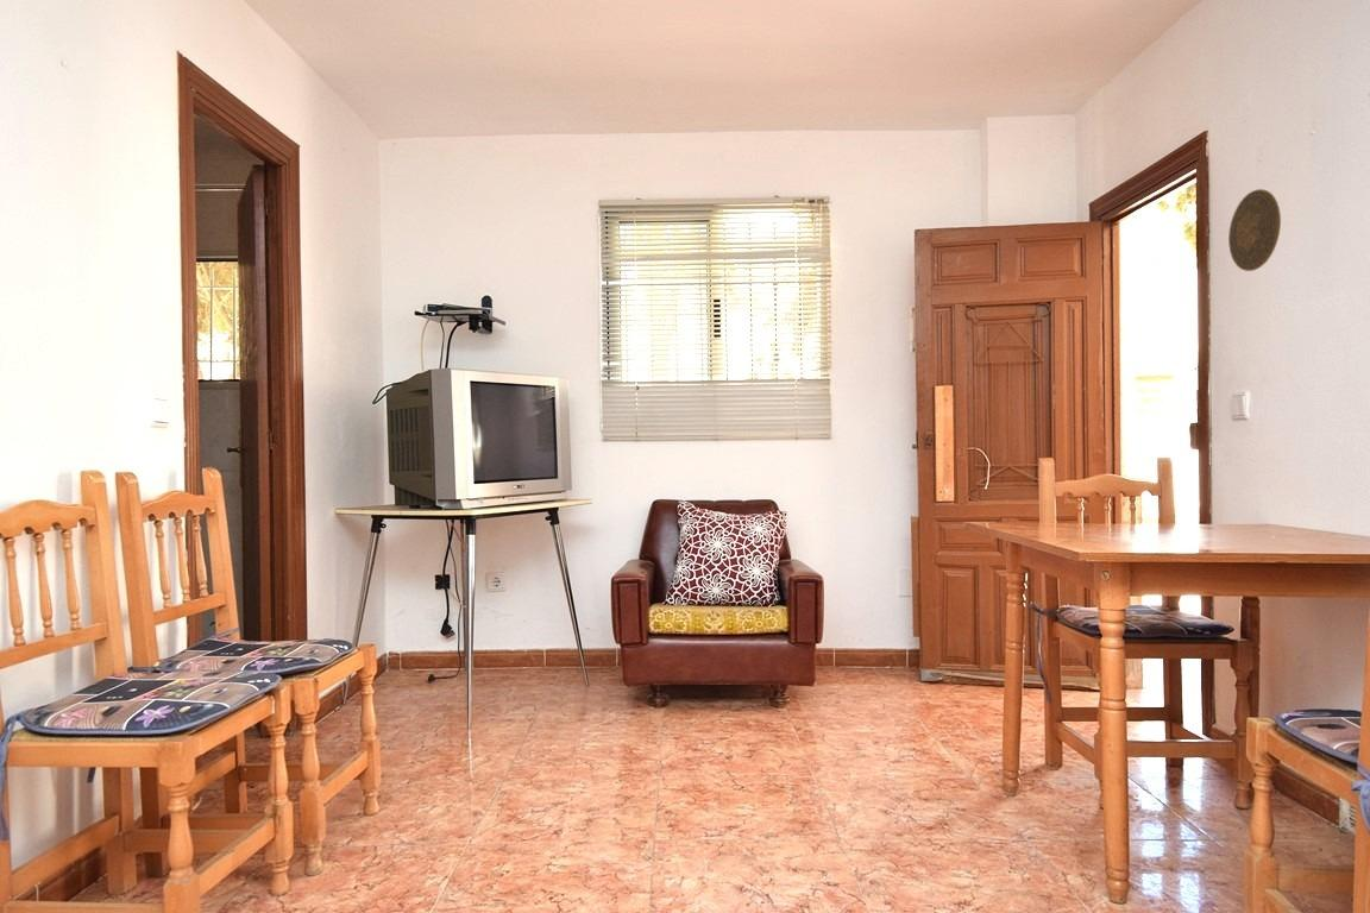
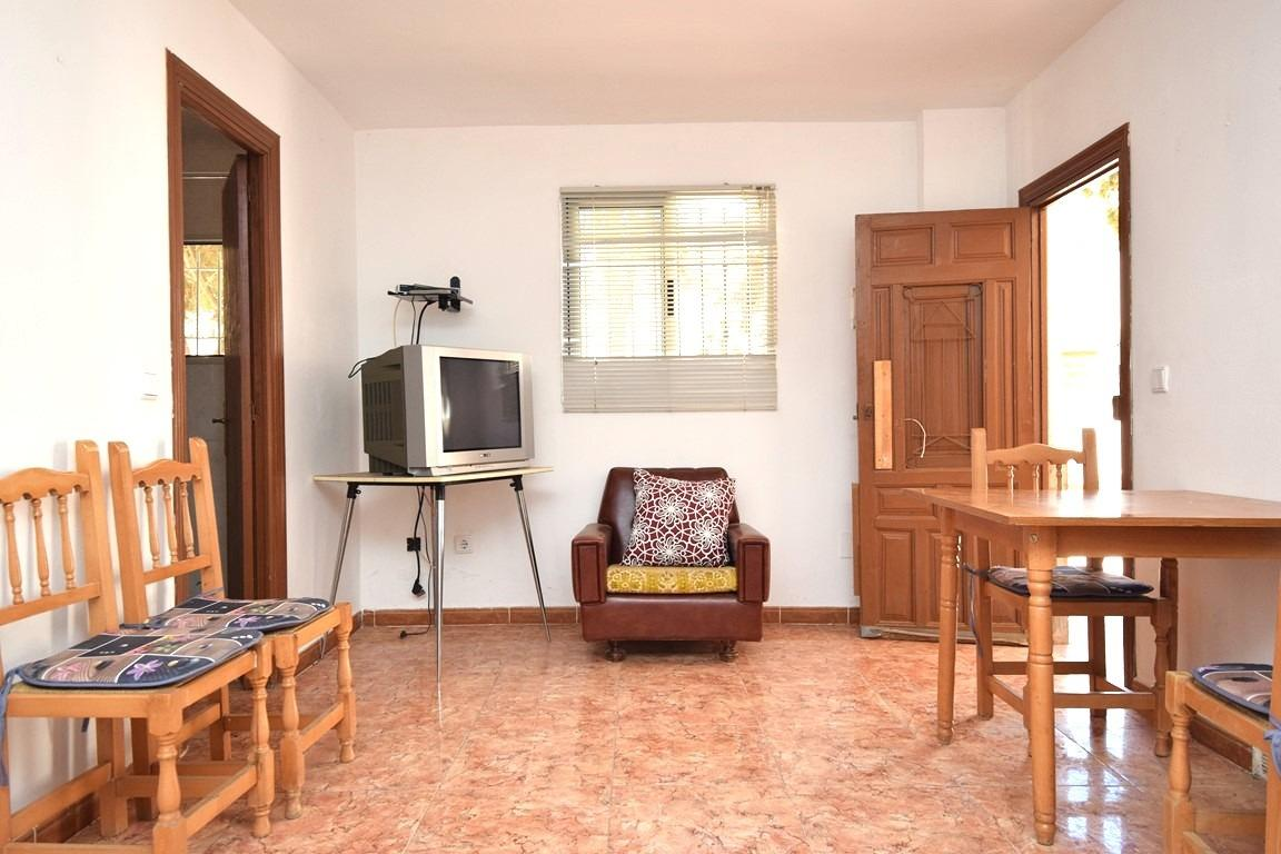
- decorative plate (1250, 231)
